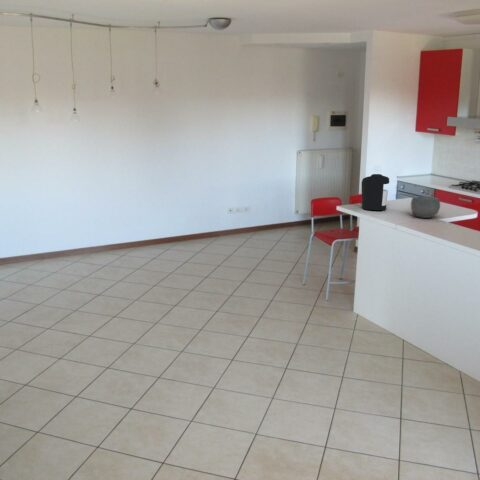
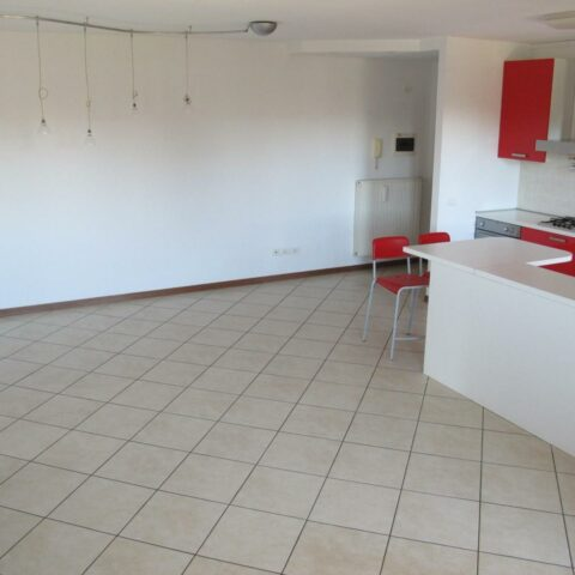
- coffee maker (374, 190)
- bowl (425, 207)
